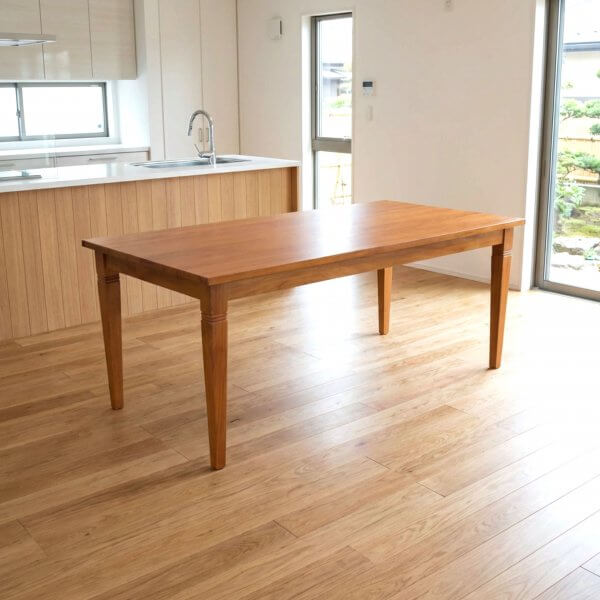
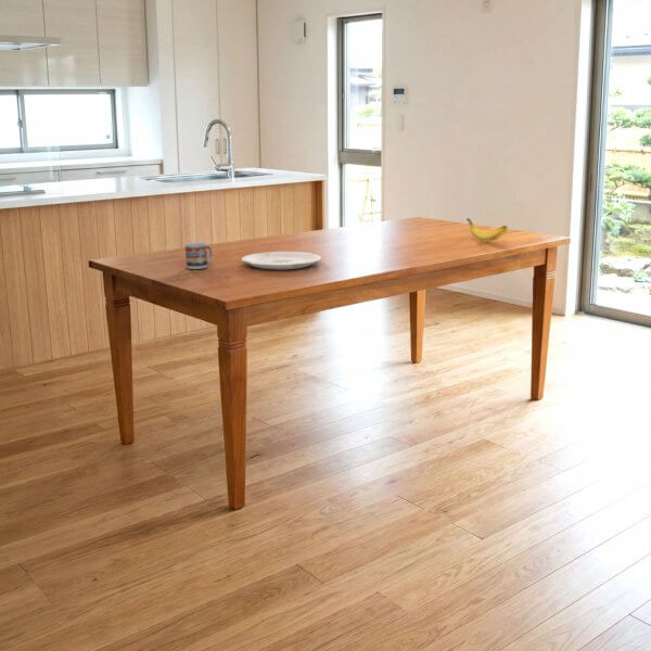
+ plate (281, 260)
+ banana (487, 231)
+ cup (199, 255)
